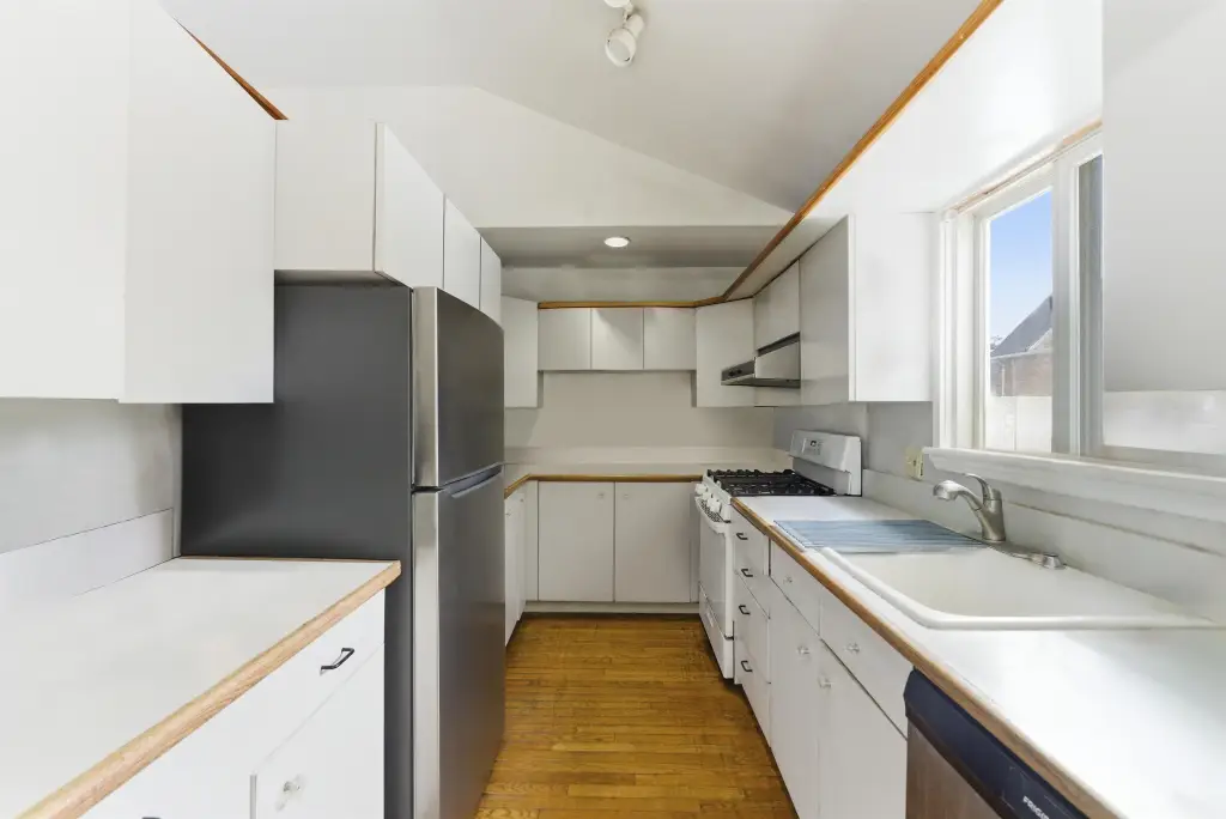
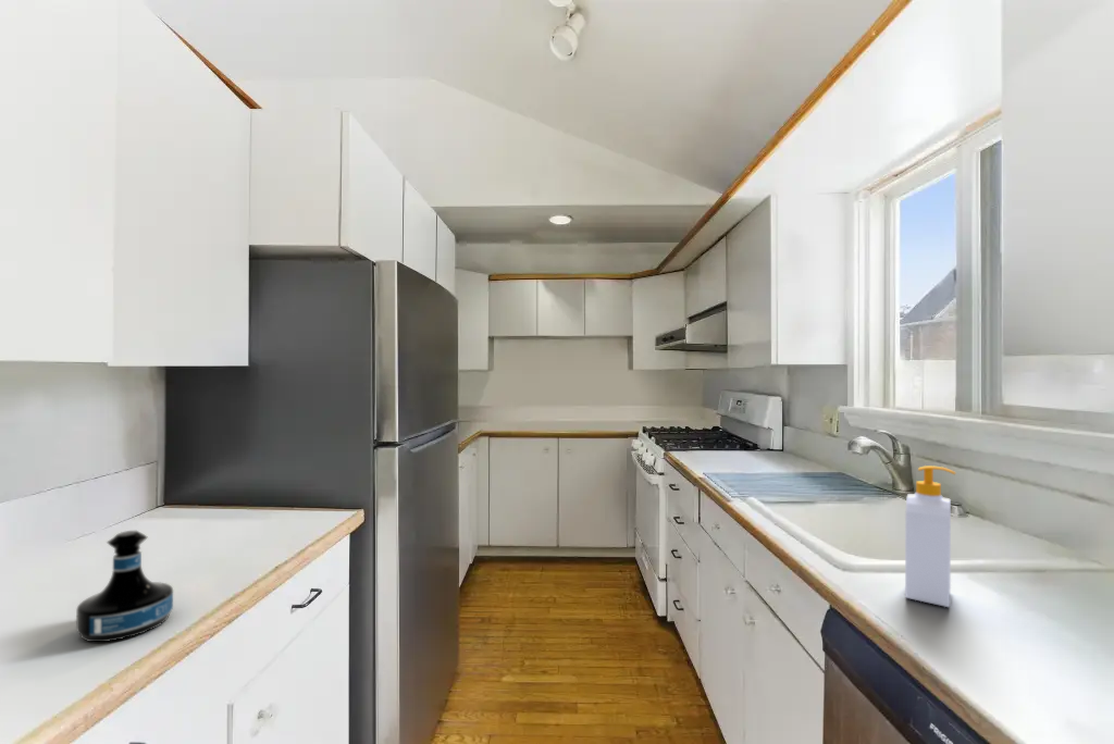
+ tequila bottle (126, 579)
+ soap bottle (930, 531)
